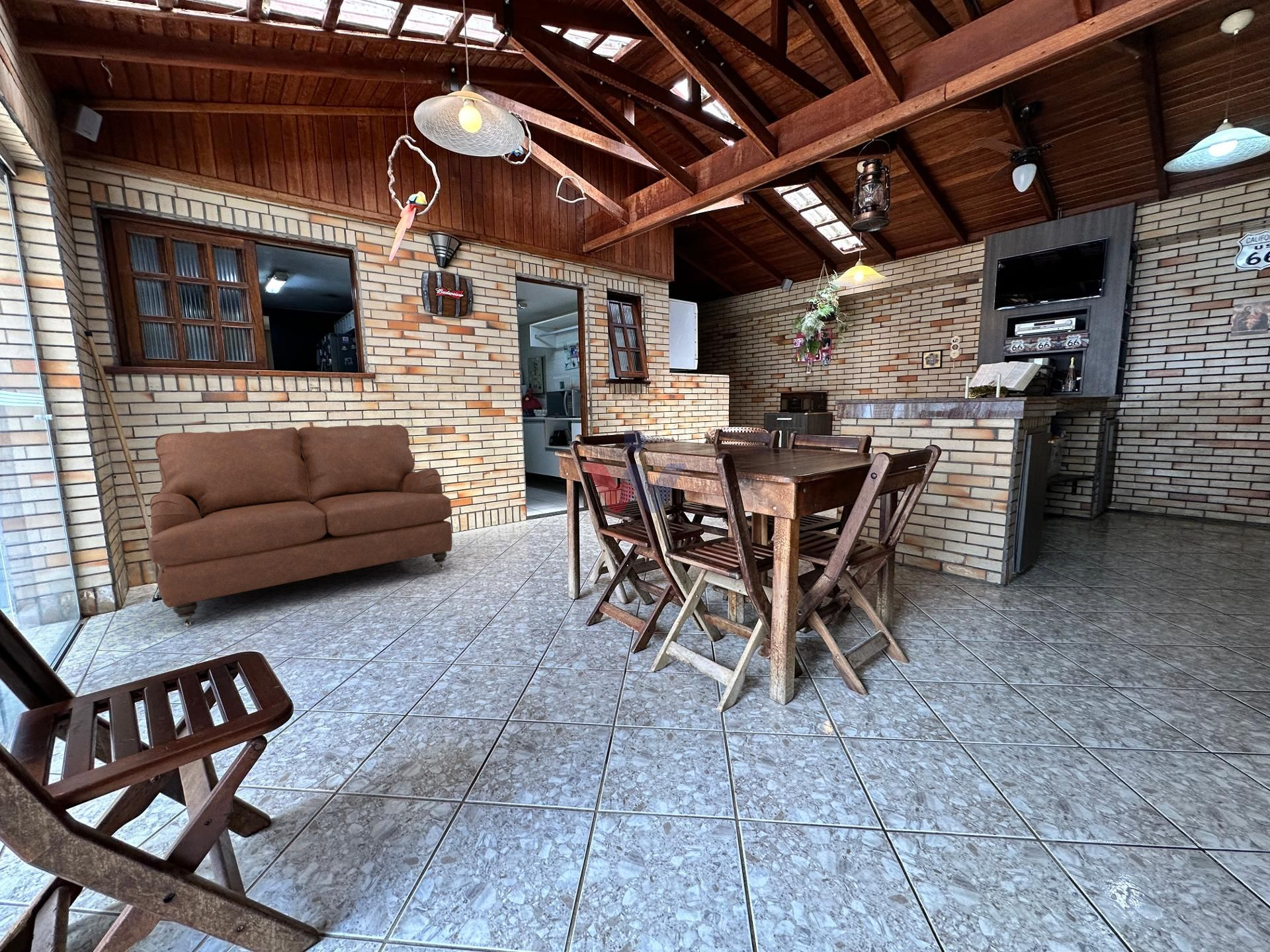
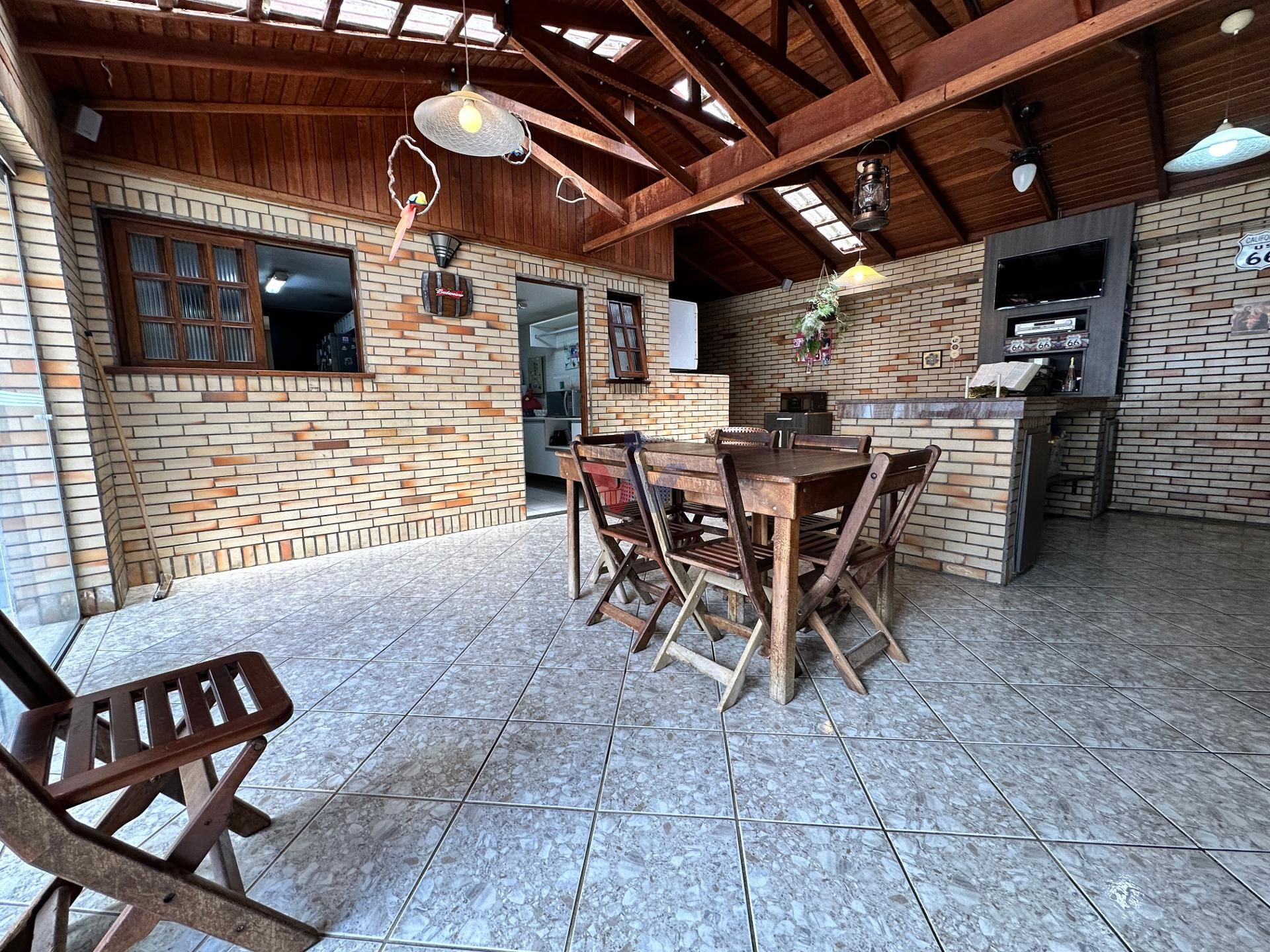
- sofa (311, 503)
